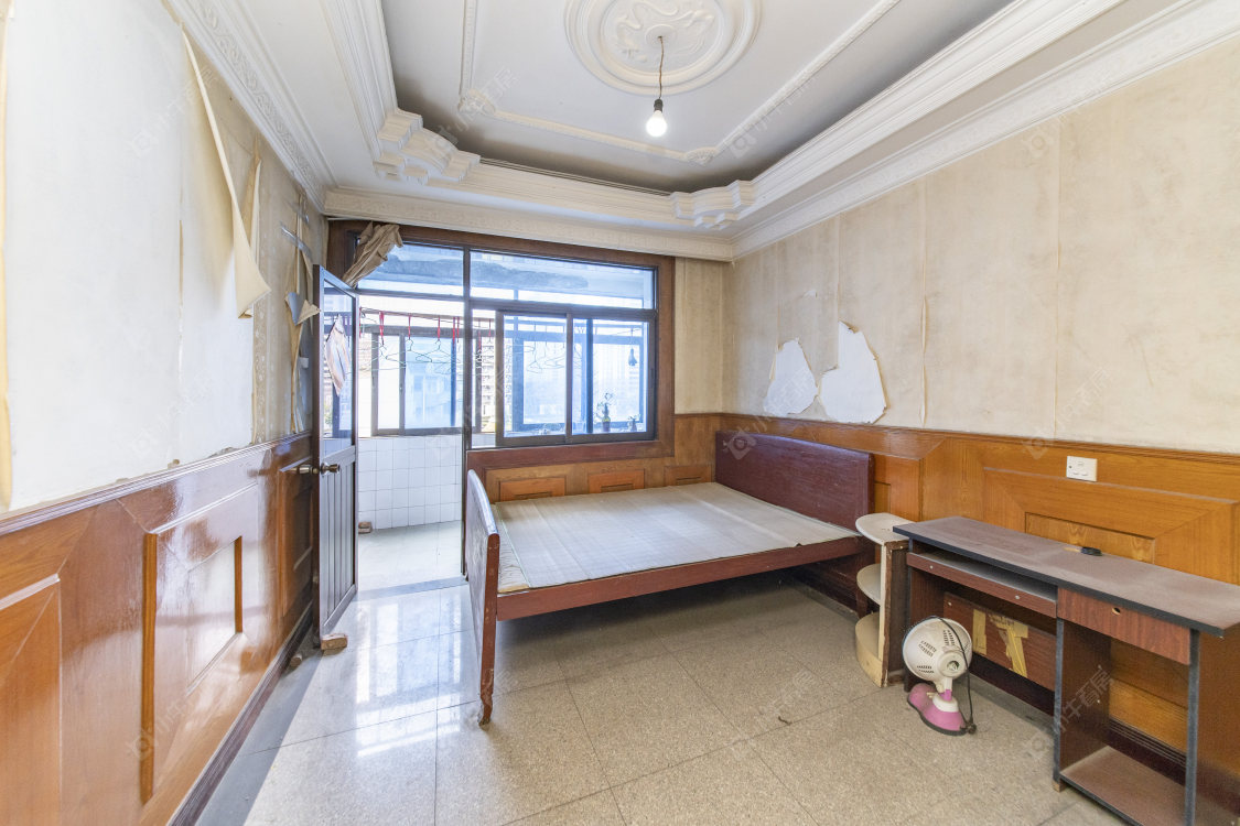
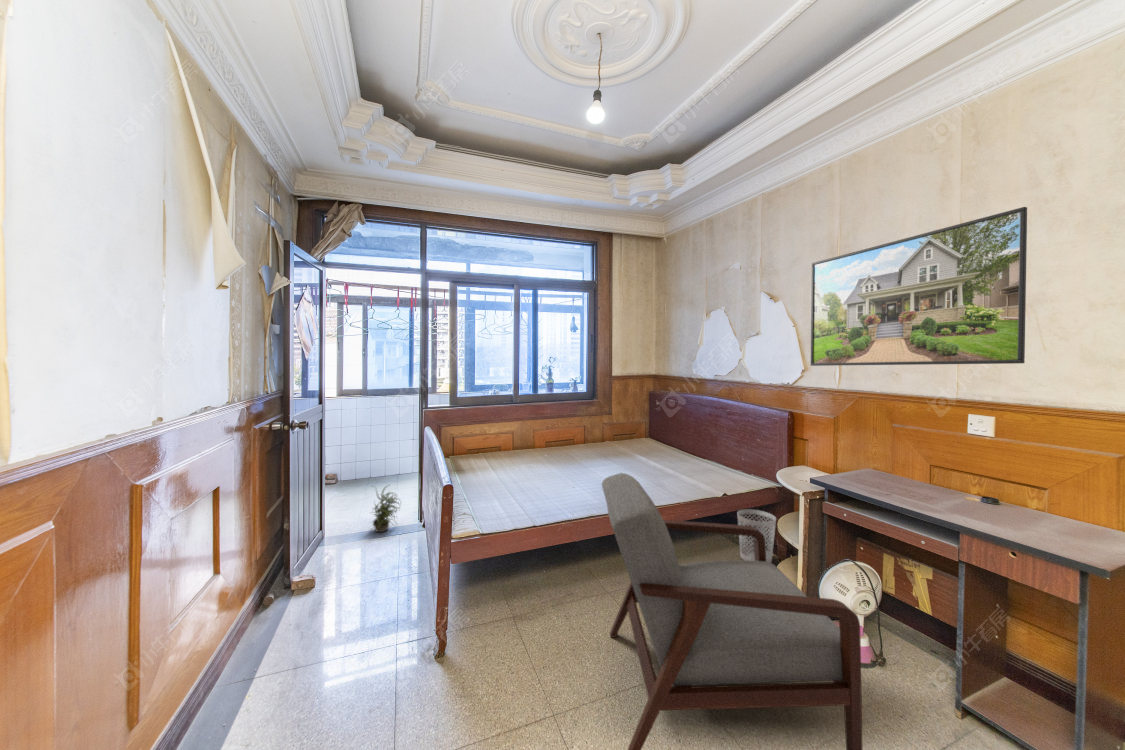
+ potted plant (385, 508)
+ chair (706, 587)
+ wastebasket (752, 538)
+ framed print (896, 302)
